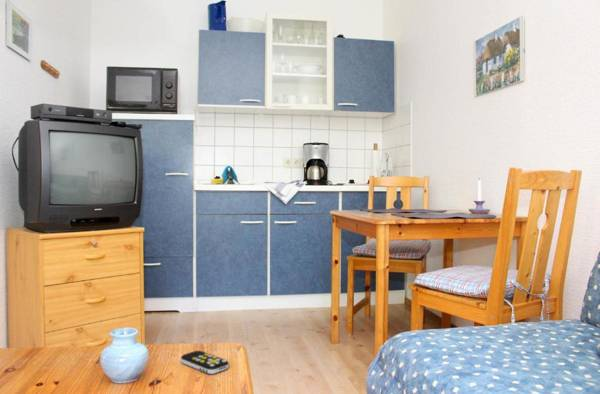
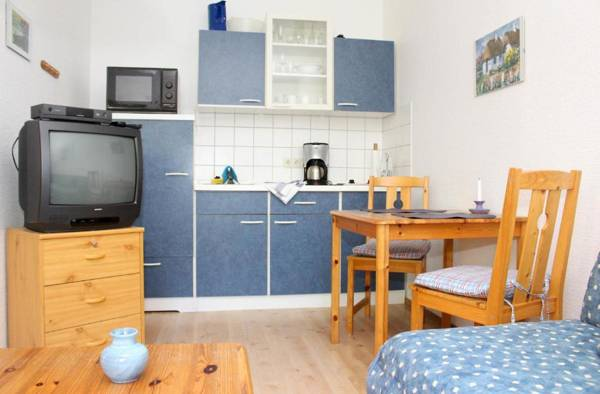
- remote control (204, 361)
